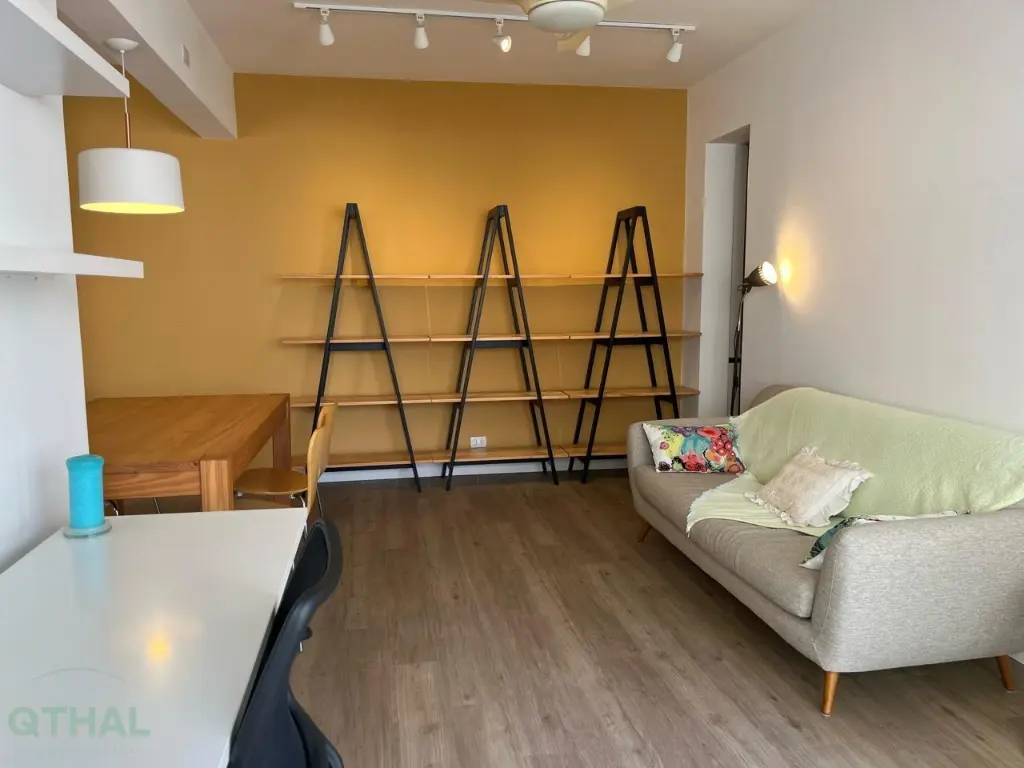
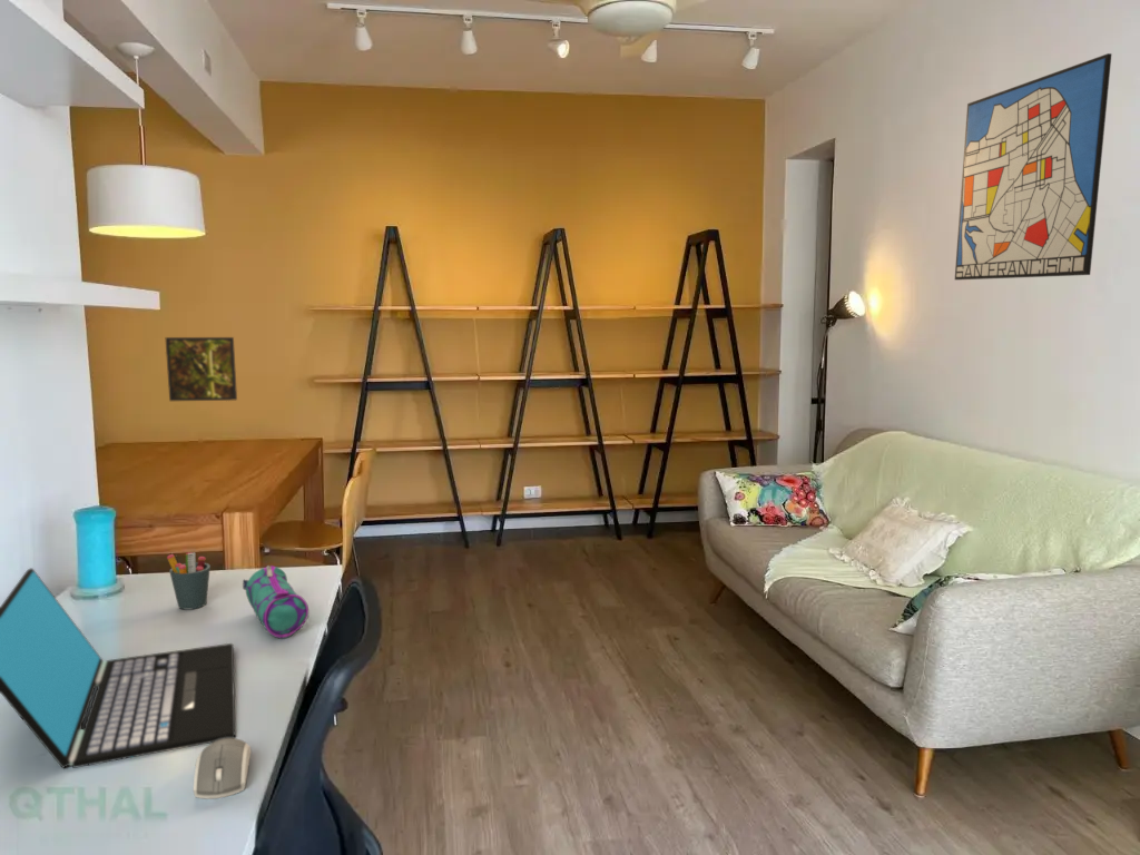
+ computer mouse (223, 758)
+ laptop (124, 658)
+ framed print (202, 368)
+ wall art (1022, 180)
+ pen holder (189, 577)
+ pencil case (275, 599)
